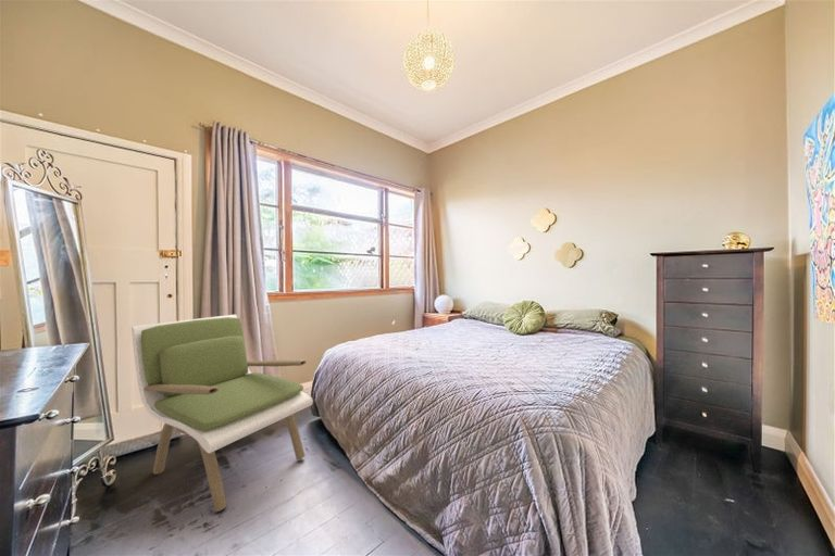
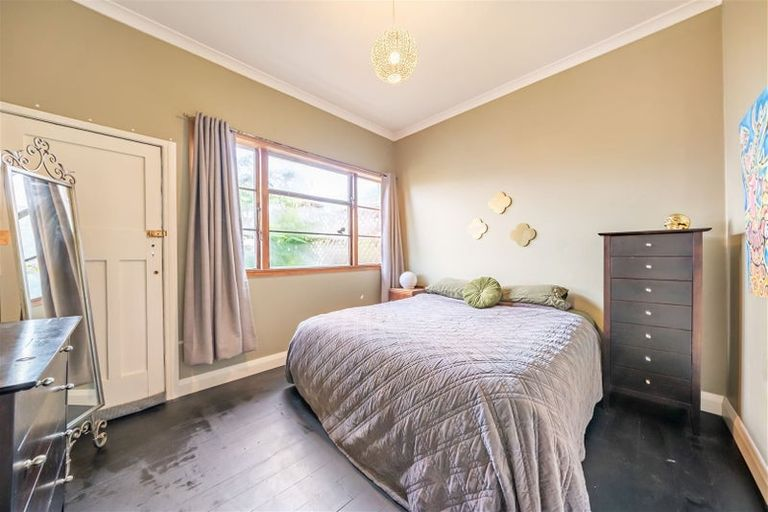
- armchair (226, 392)
